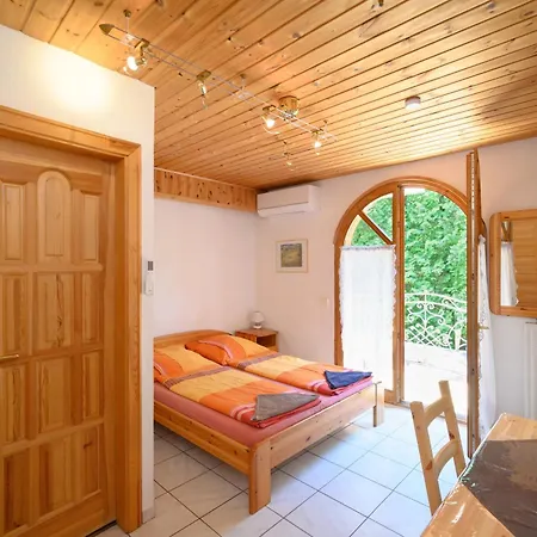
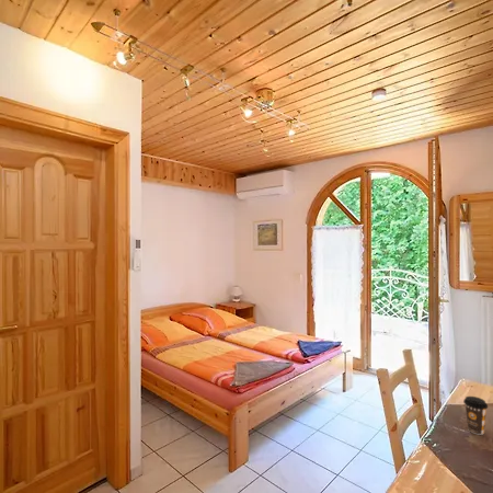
+ coffee cup (475, 415)
